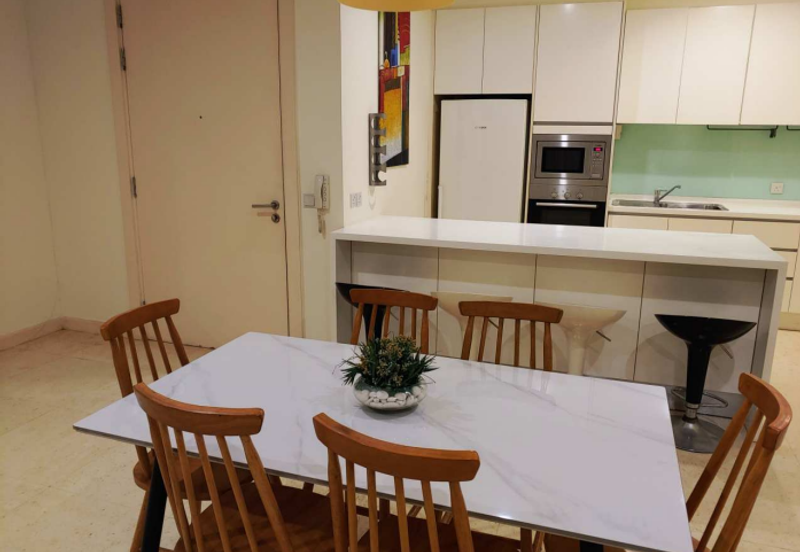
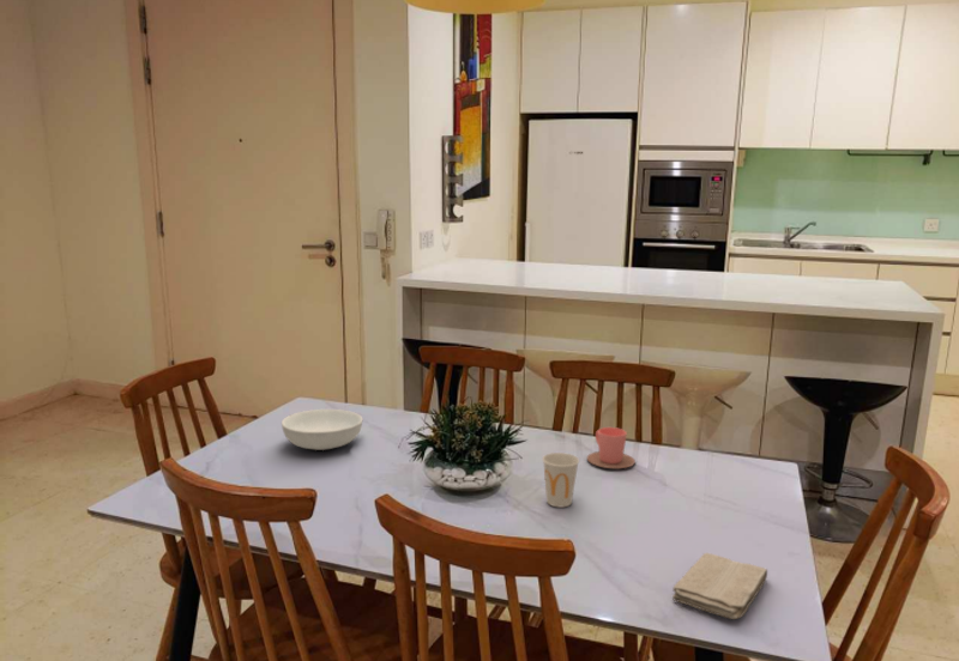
+ serving bowl (322, 431)
+ washcloth (720, 582)
+ cup (560, 480)
+ cup (611, 445)
